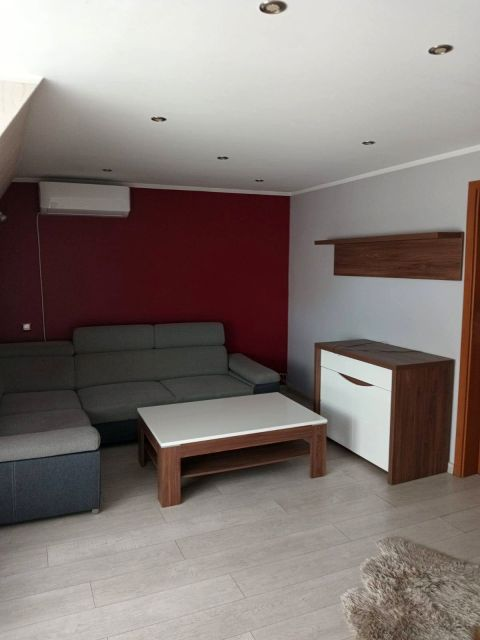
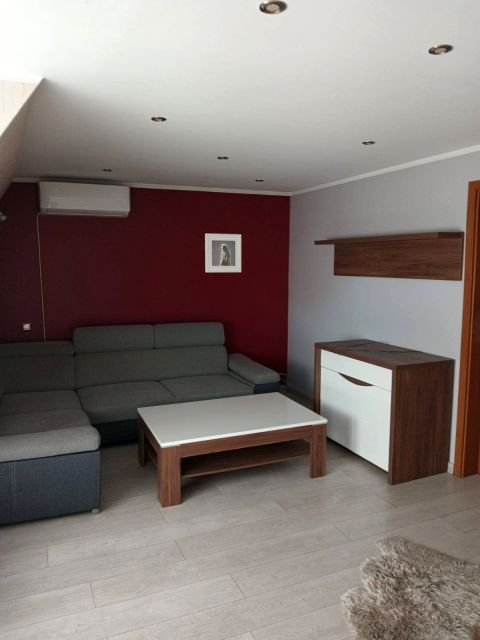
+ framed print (223, 253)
